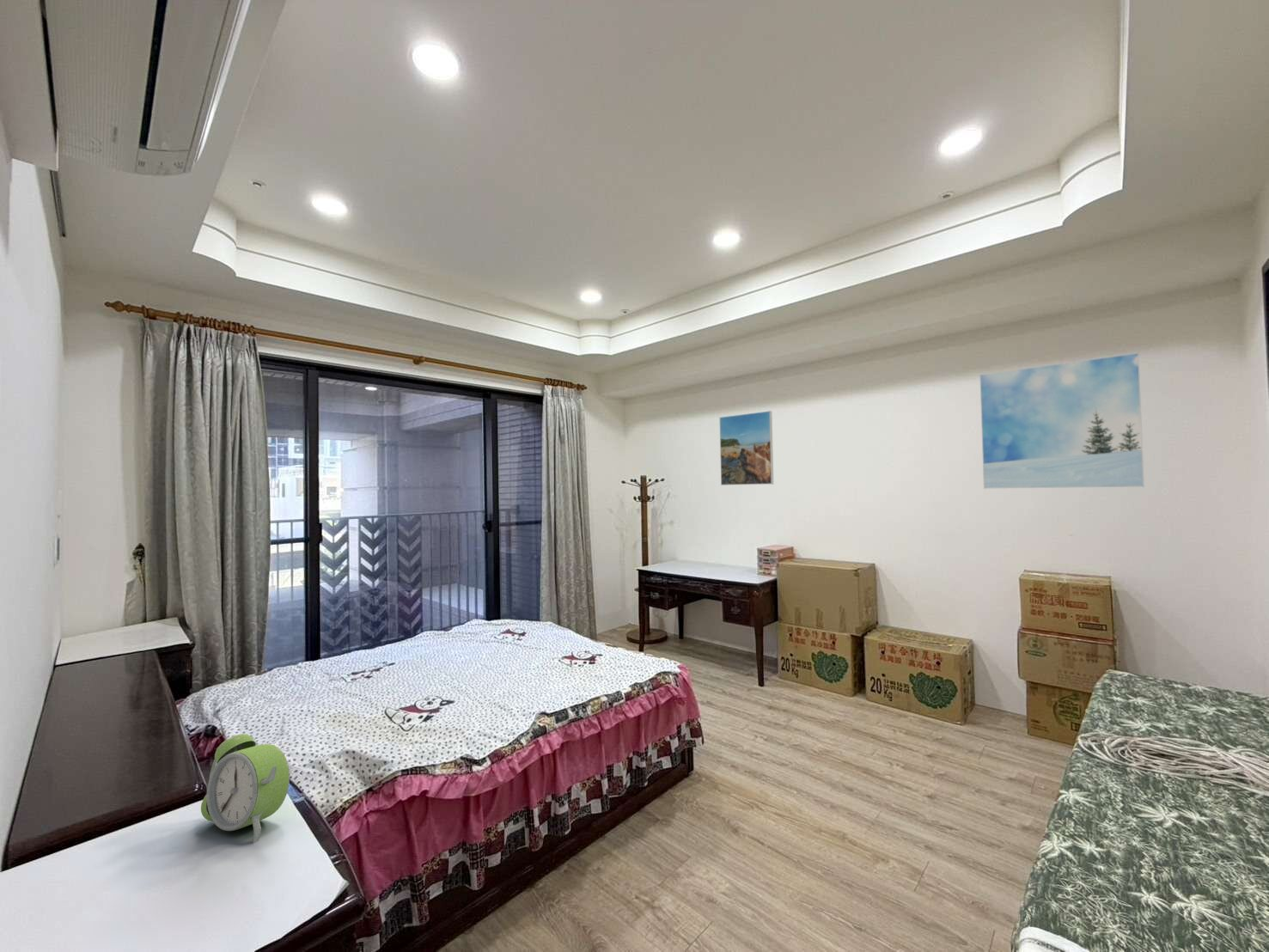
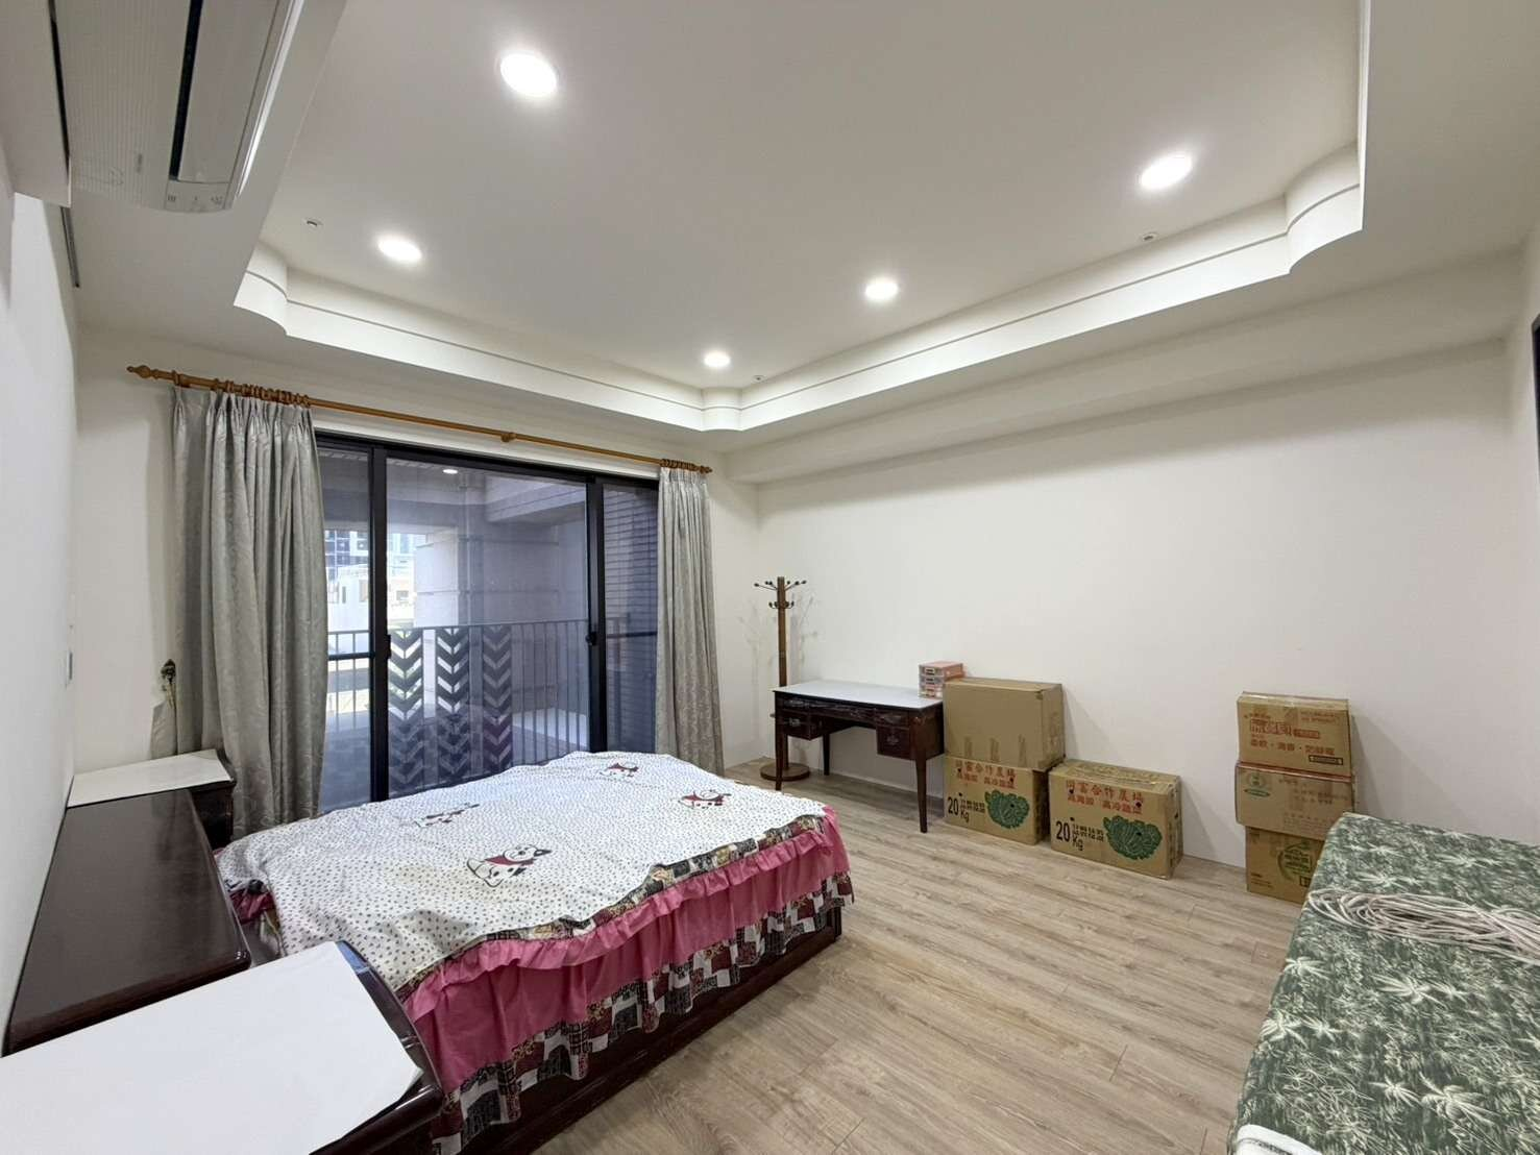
- alarm clock (243, 781)
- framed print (1055, 425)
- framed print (745, 449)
